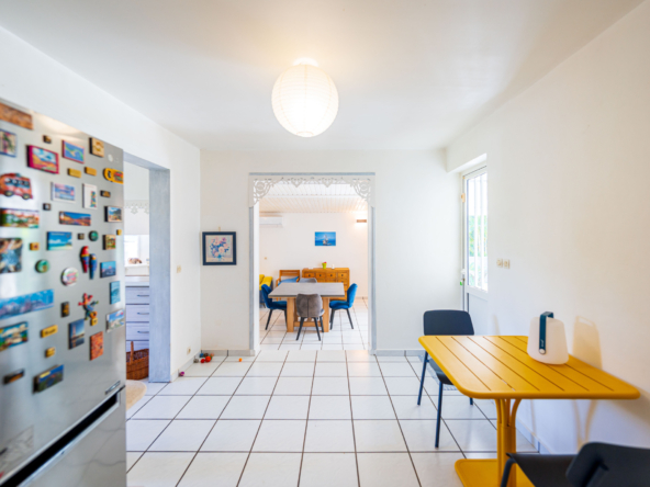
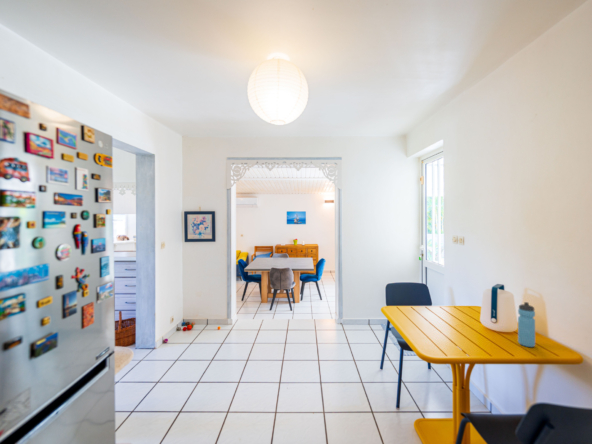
+ water bottle (526, 323)
